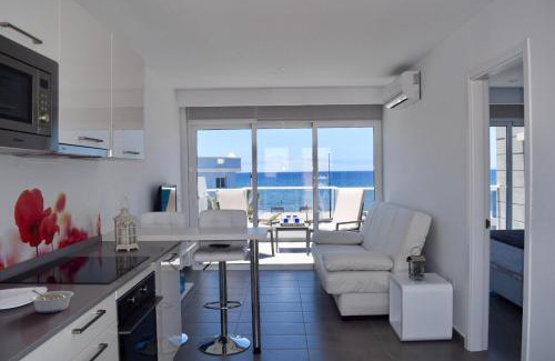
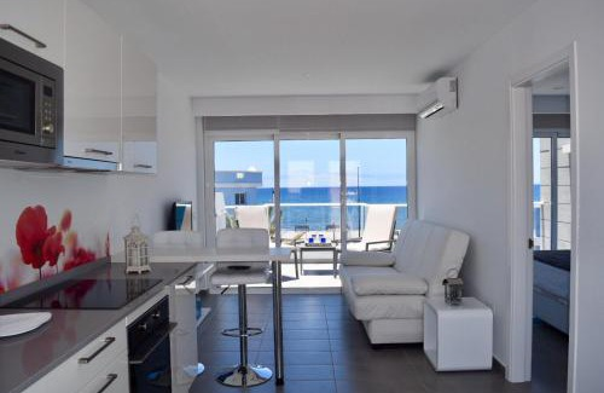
- legume (50, 301)
